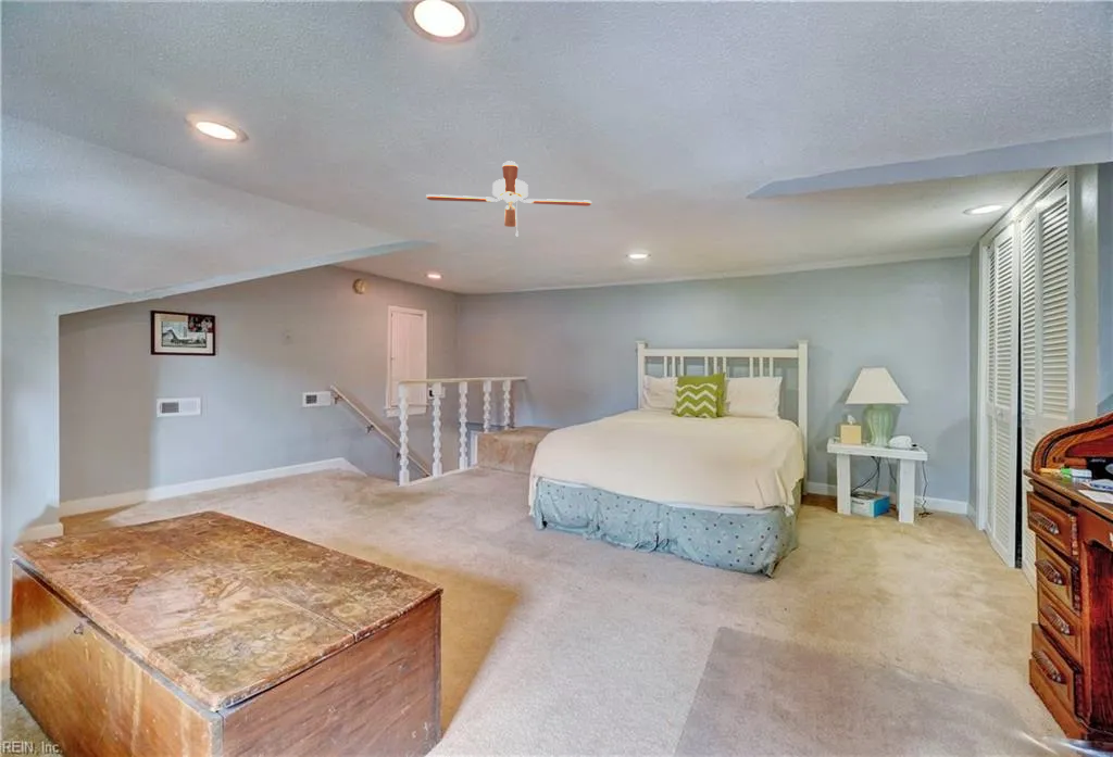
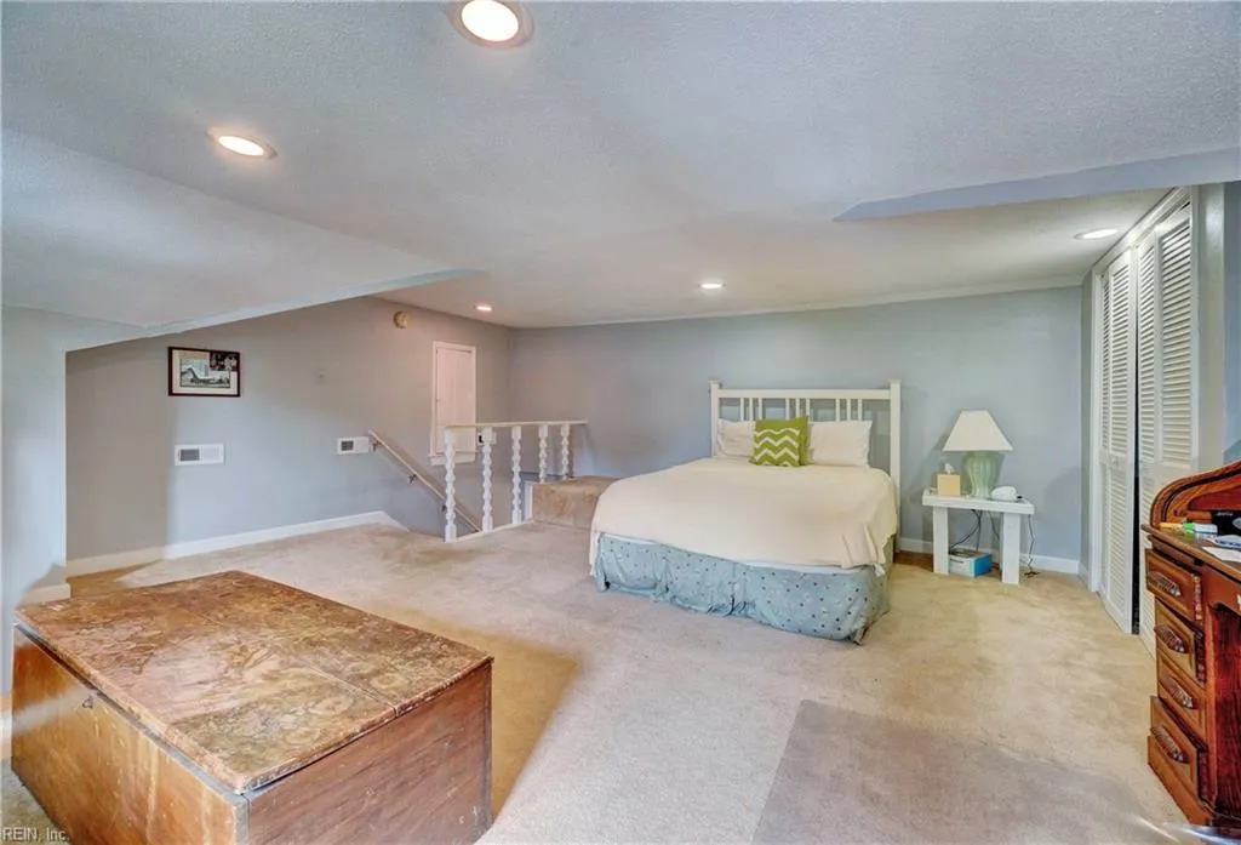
- ceiling fan (510, 200)
